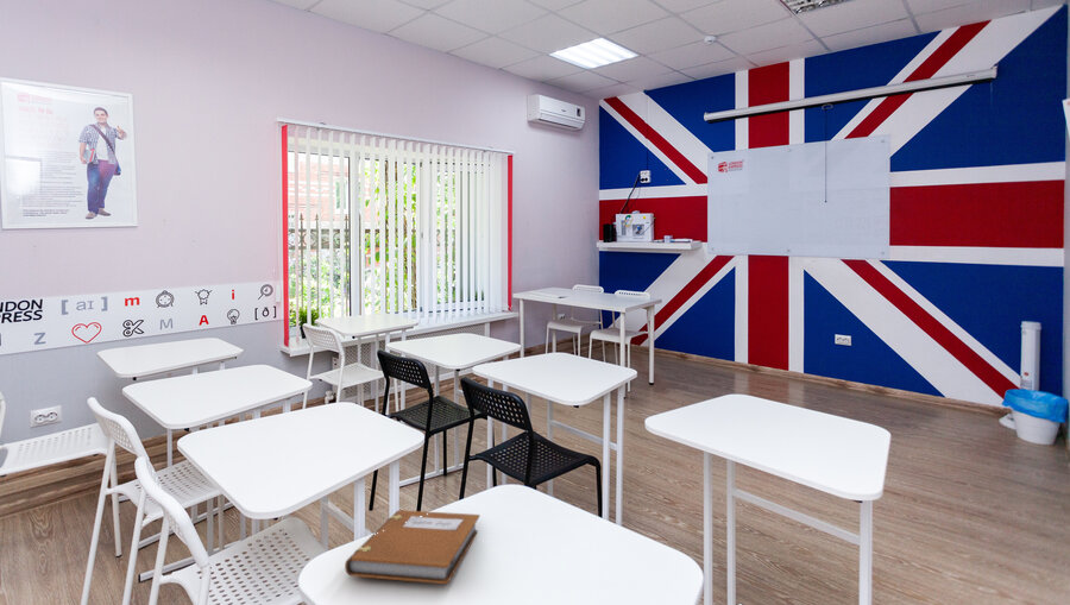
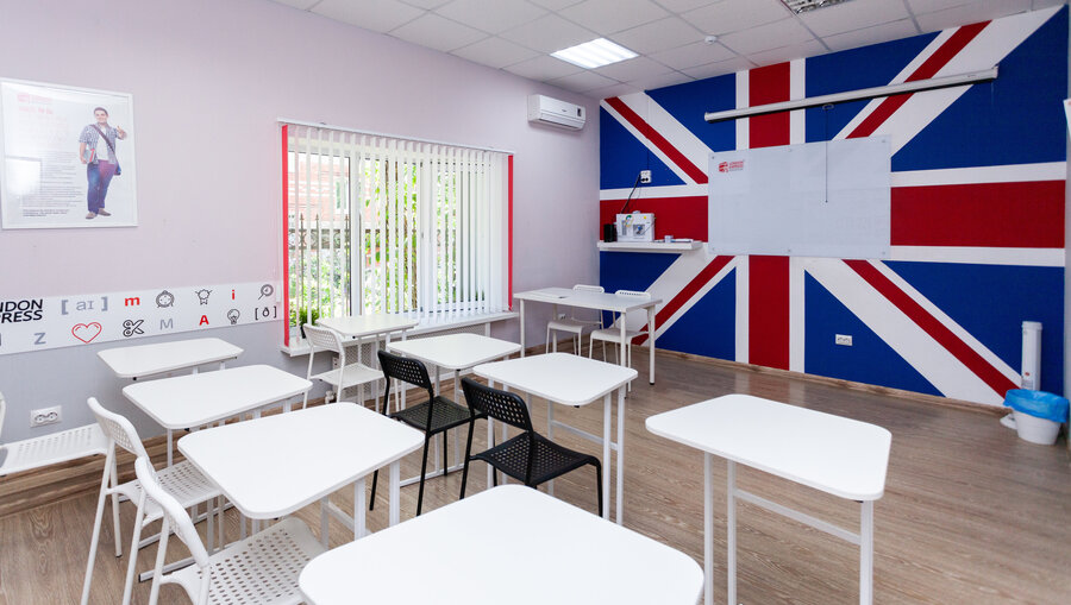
- notebook (418, 541)
